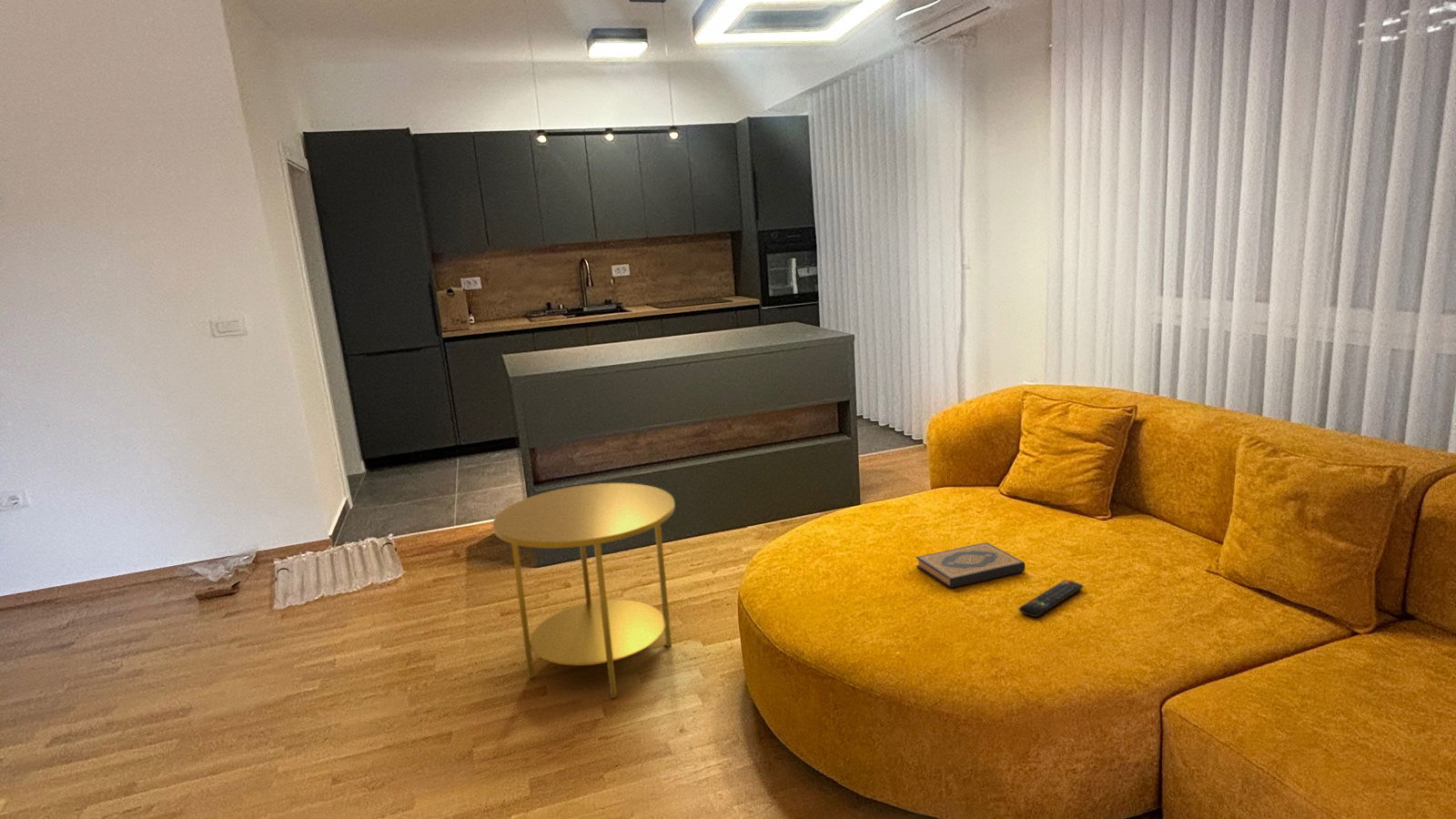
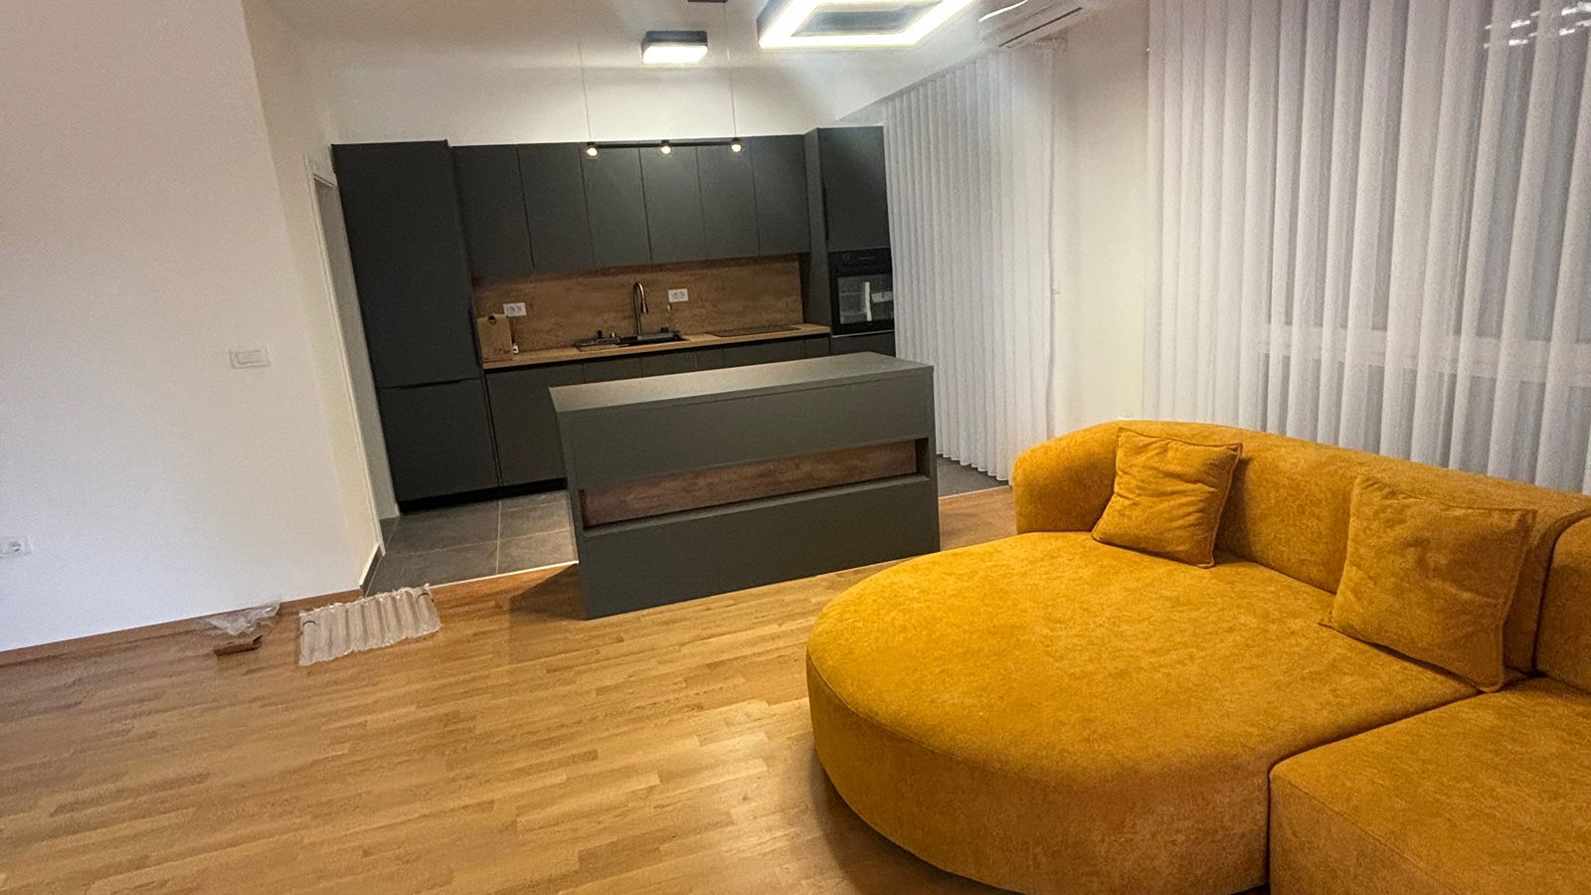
- remote control (1052, 598)
- side table (589, 586)
- hardback book (969, 564)
